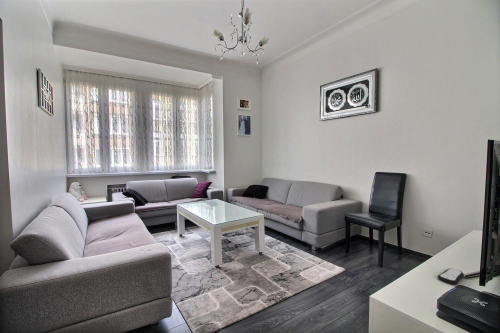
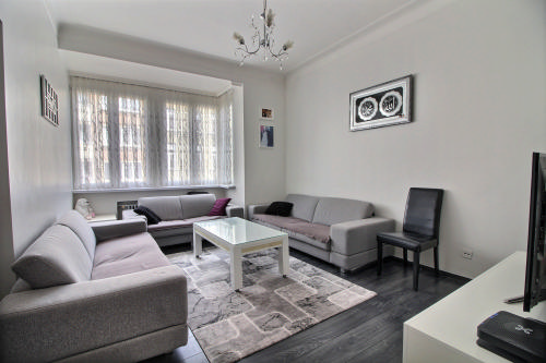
- remote control (451, 275)
